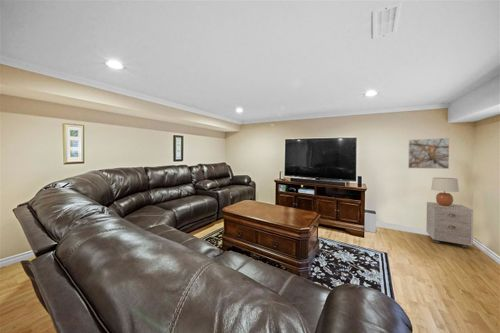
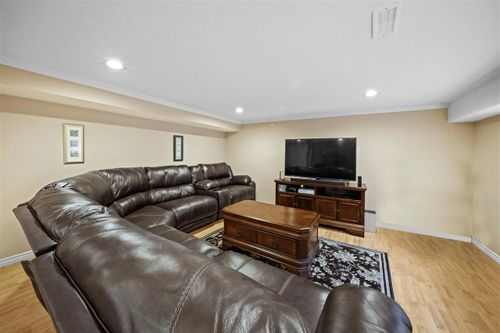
- cabinet (447, 223)
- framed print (427, 153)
- lamp (444, 191)
